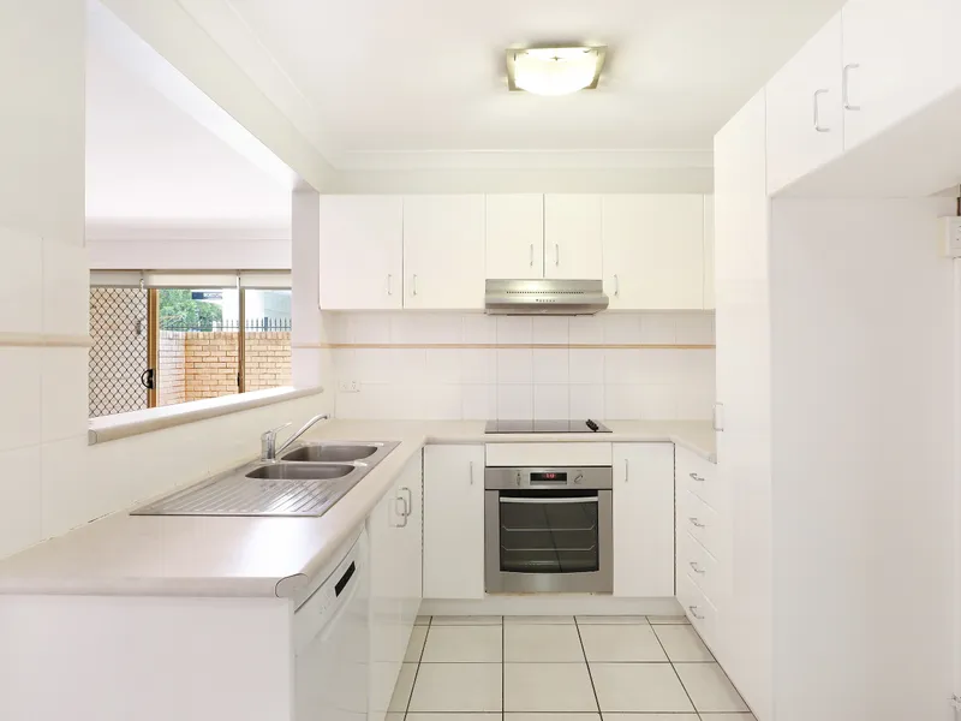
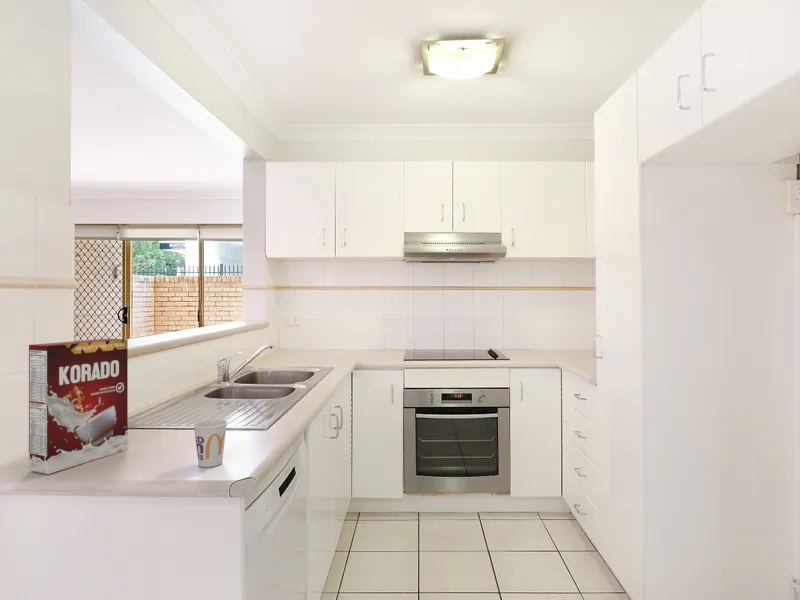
+ cereal box (81, 400)
+ cup (210, 443)
